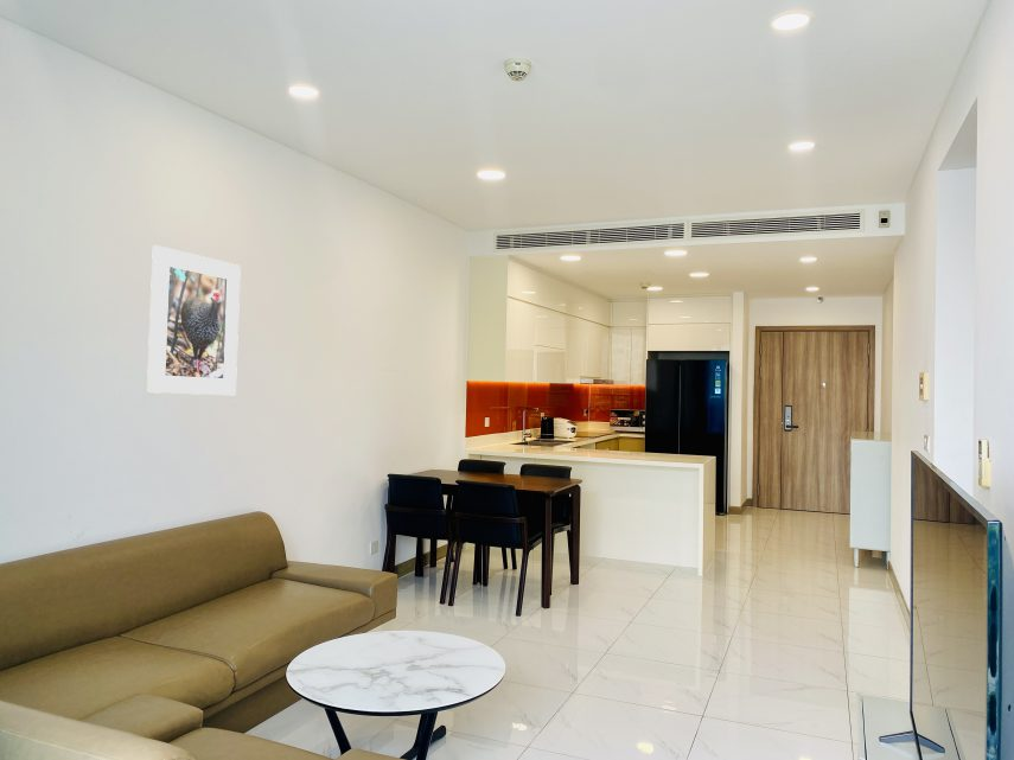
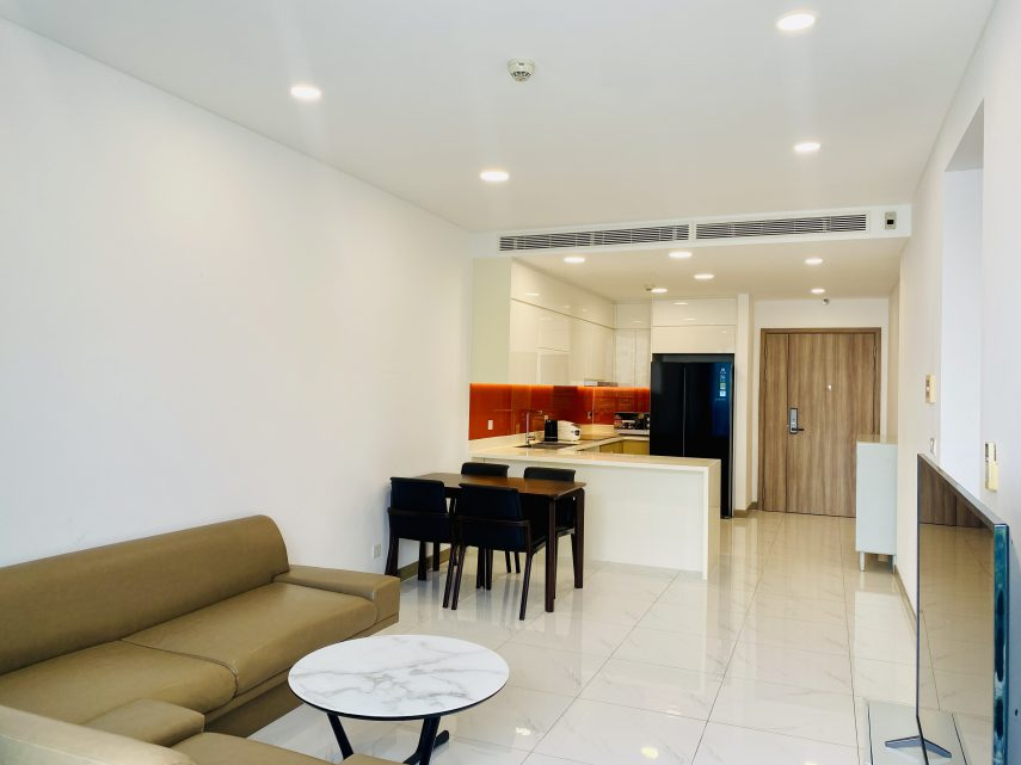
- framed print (196, 325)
